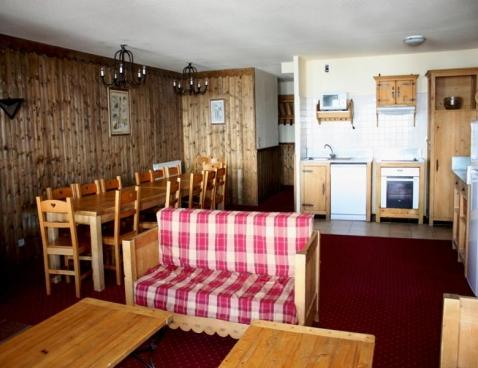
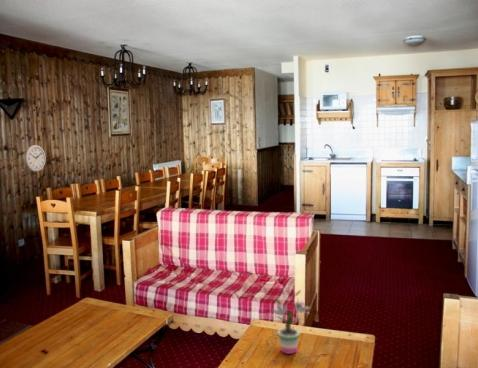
+ potted plant (290, 316)
+ wall clock (36, 158)
